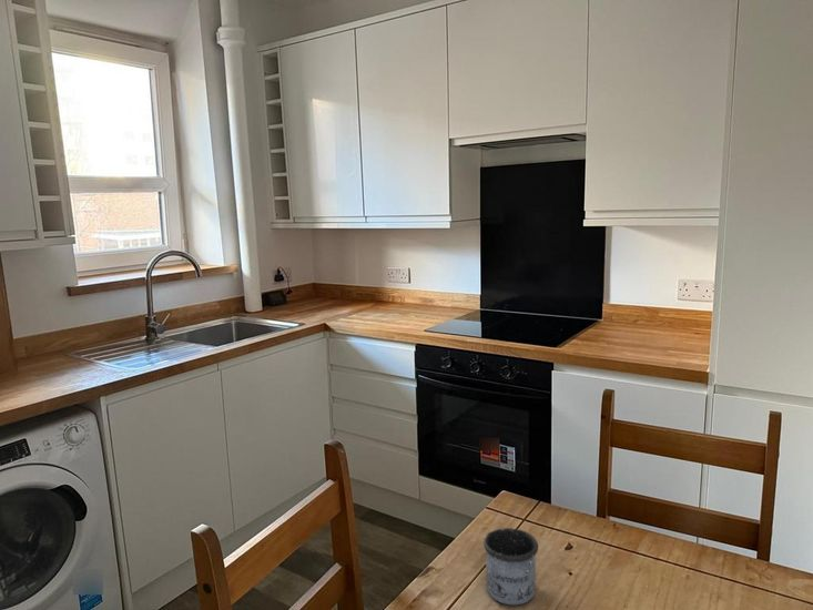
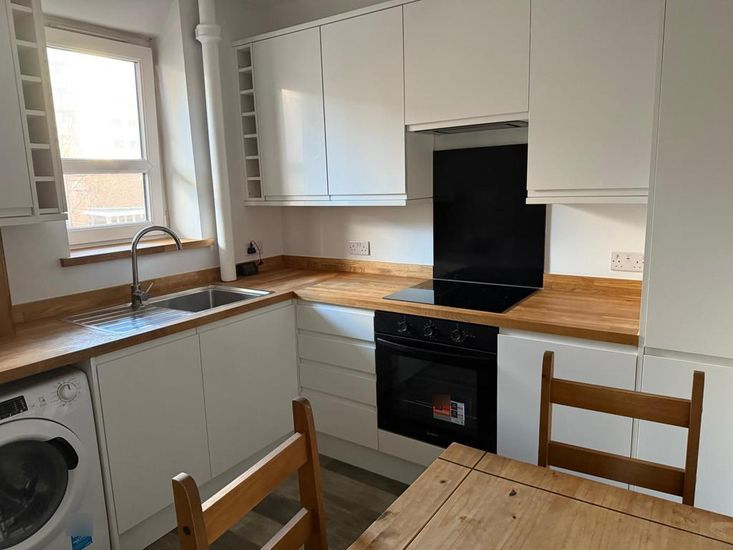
- mug (511, 561)
